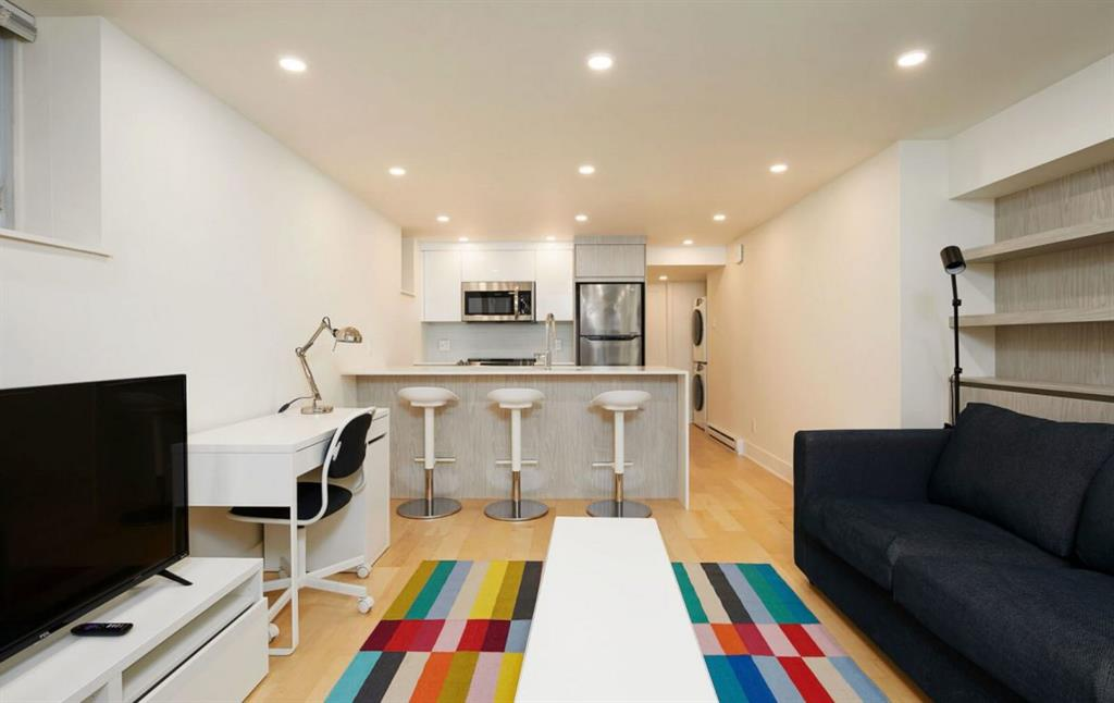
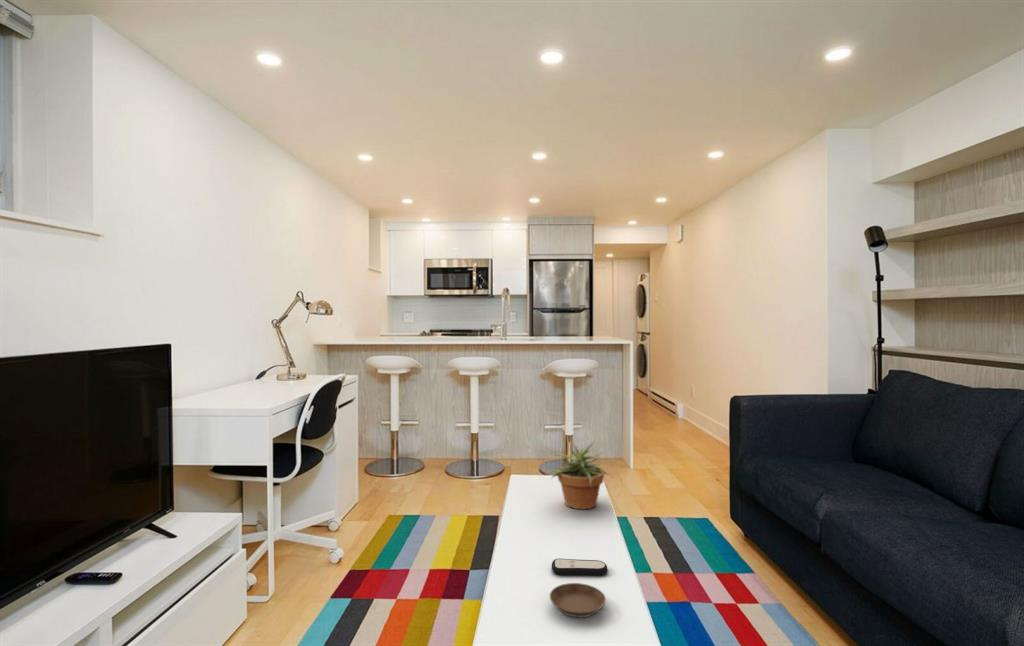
+ remote control (579, 566)
+ potted plant (582, 473)
+ saucer (577, 601)
